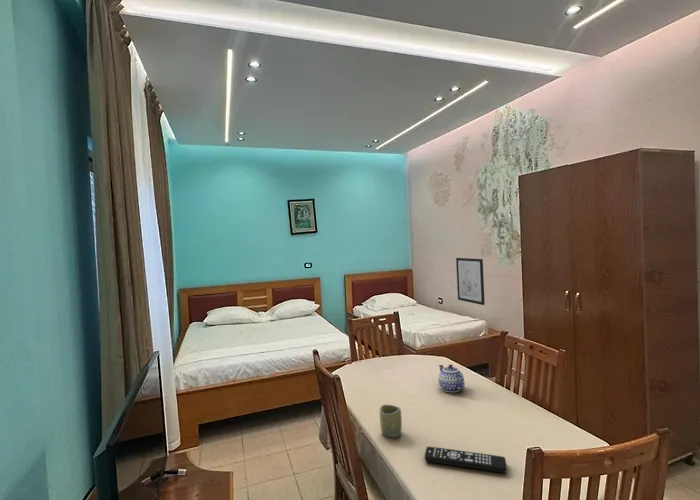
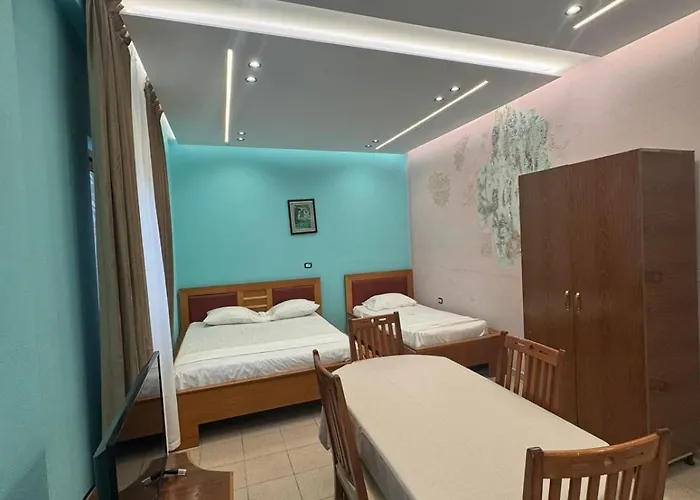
- teapot (450, 377)
- cup (390, 420)
- remote control (464, 459)
- wall art (469, 280)
